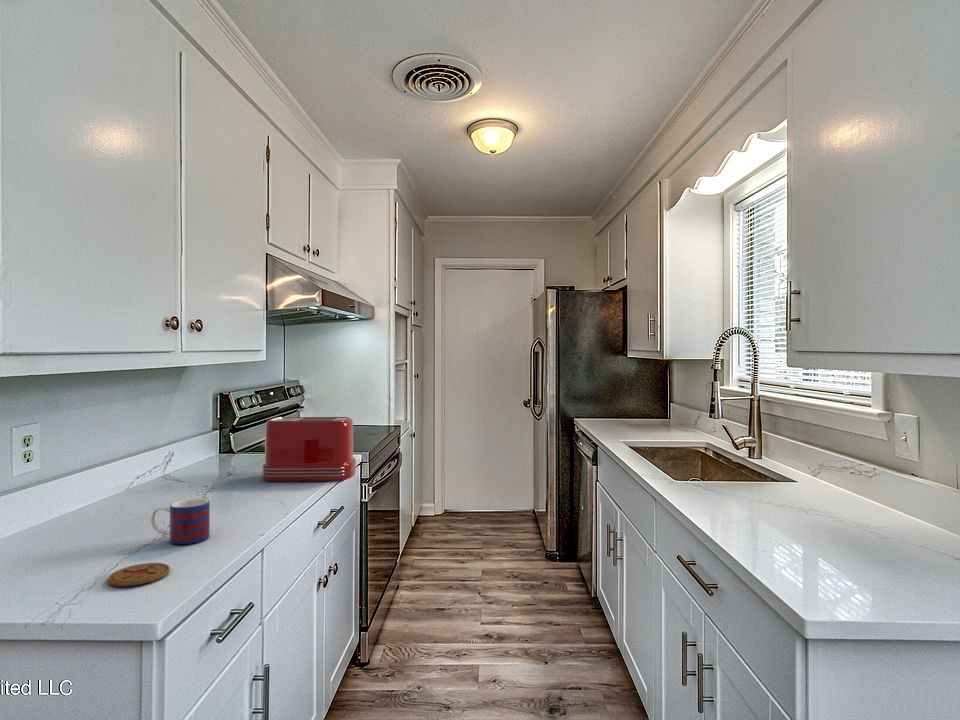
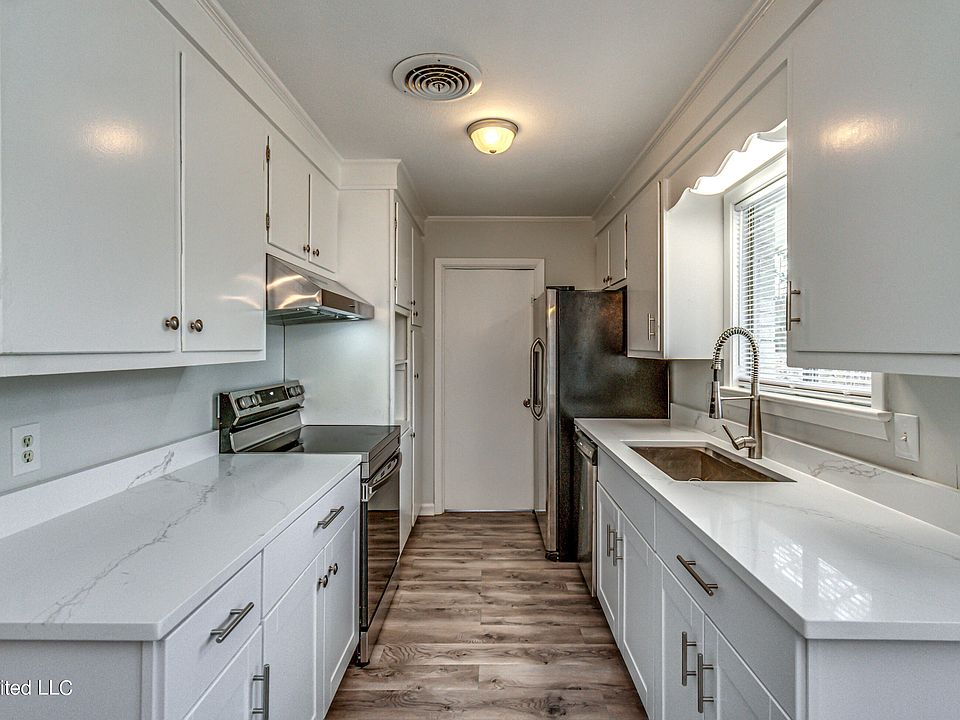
- mug (180, 521)
- toaster (310, 447)
- coaster (139, 574)
